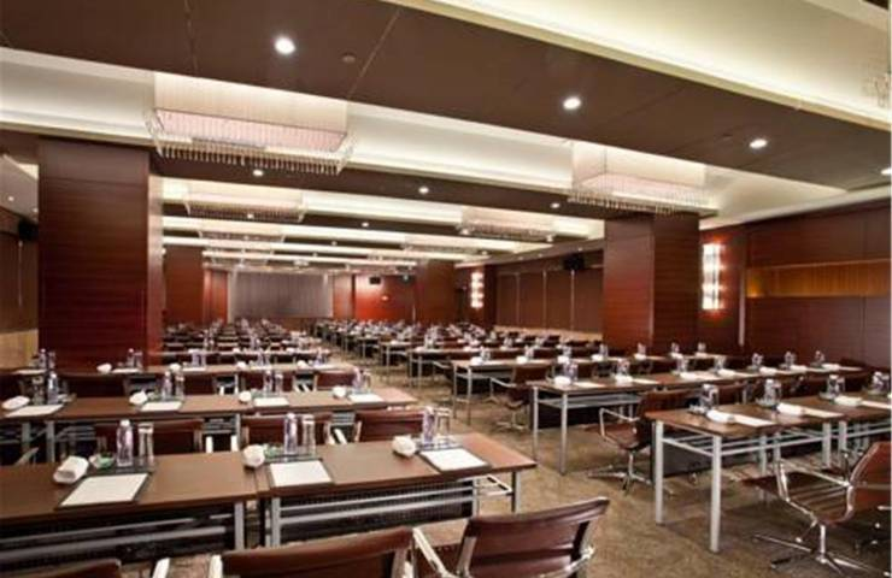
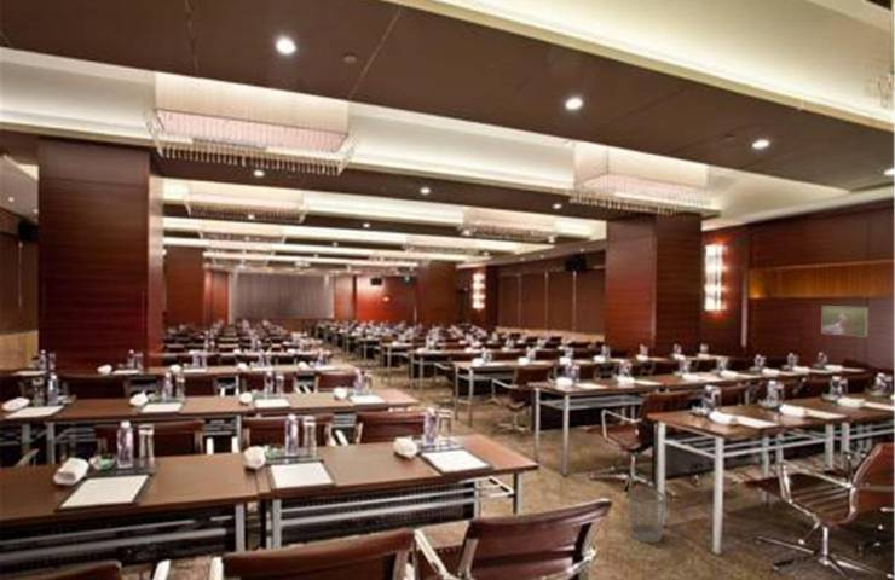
+ wastebasket (646, 515)
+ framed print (843, 320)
